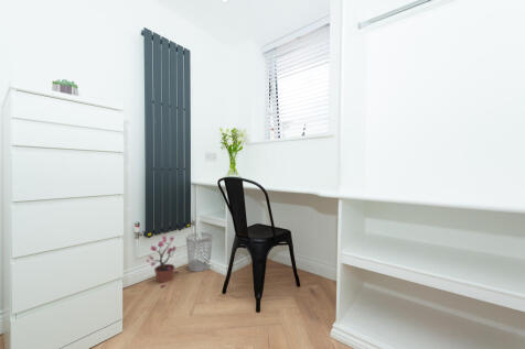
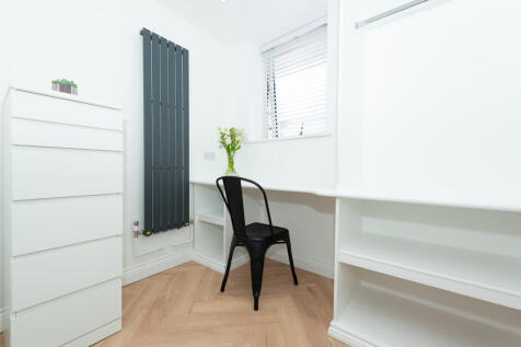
- potted plant (167, 259)
- wastebasket (200, 251)
